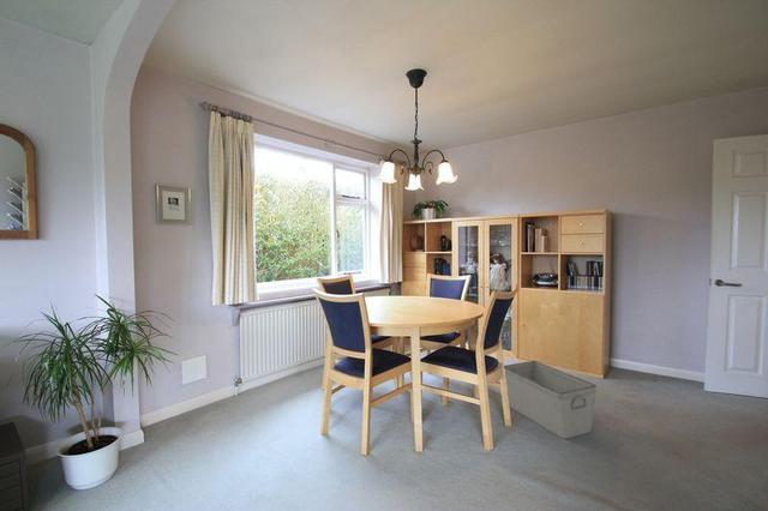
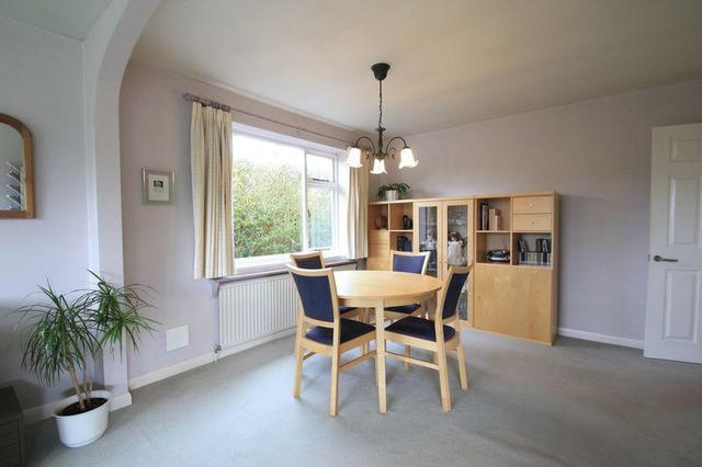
- storage bin (545, 396)
